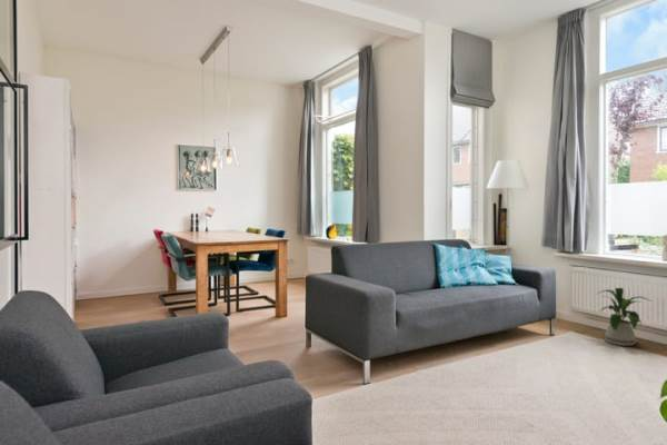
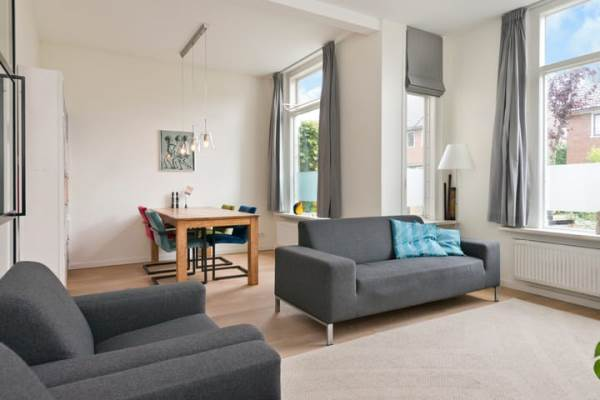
- house plant (625, 313)
